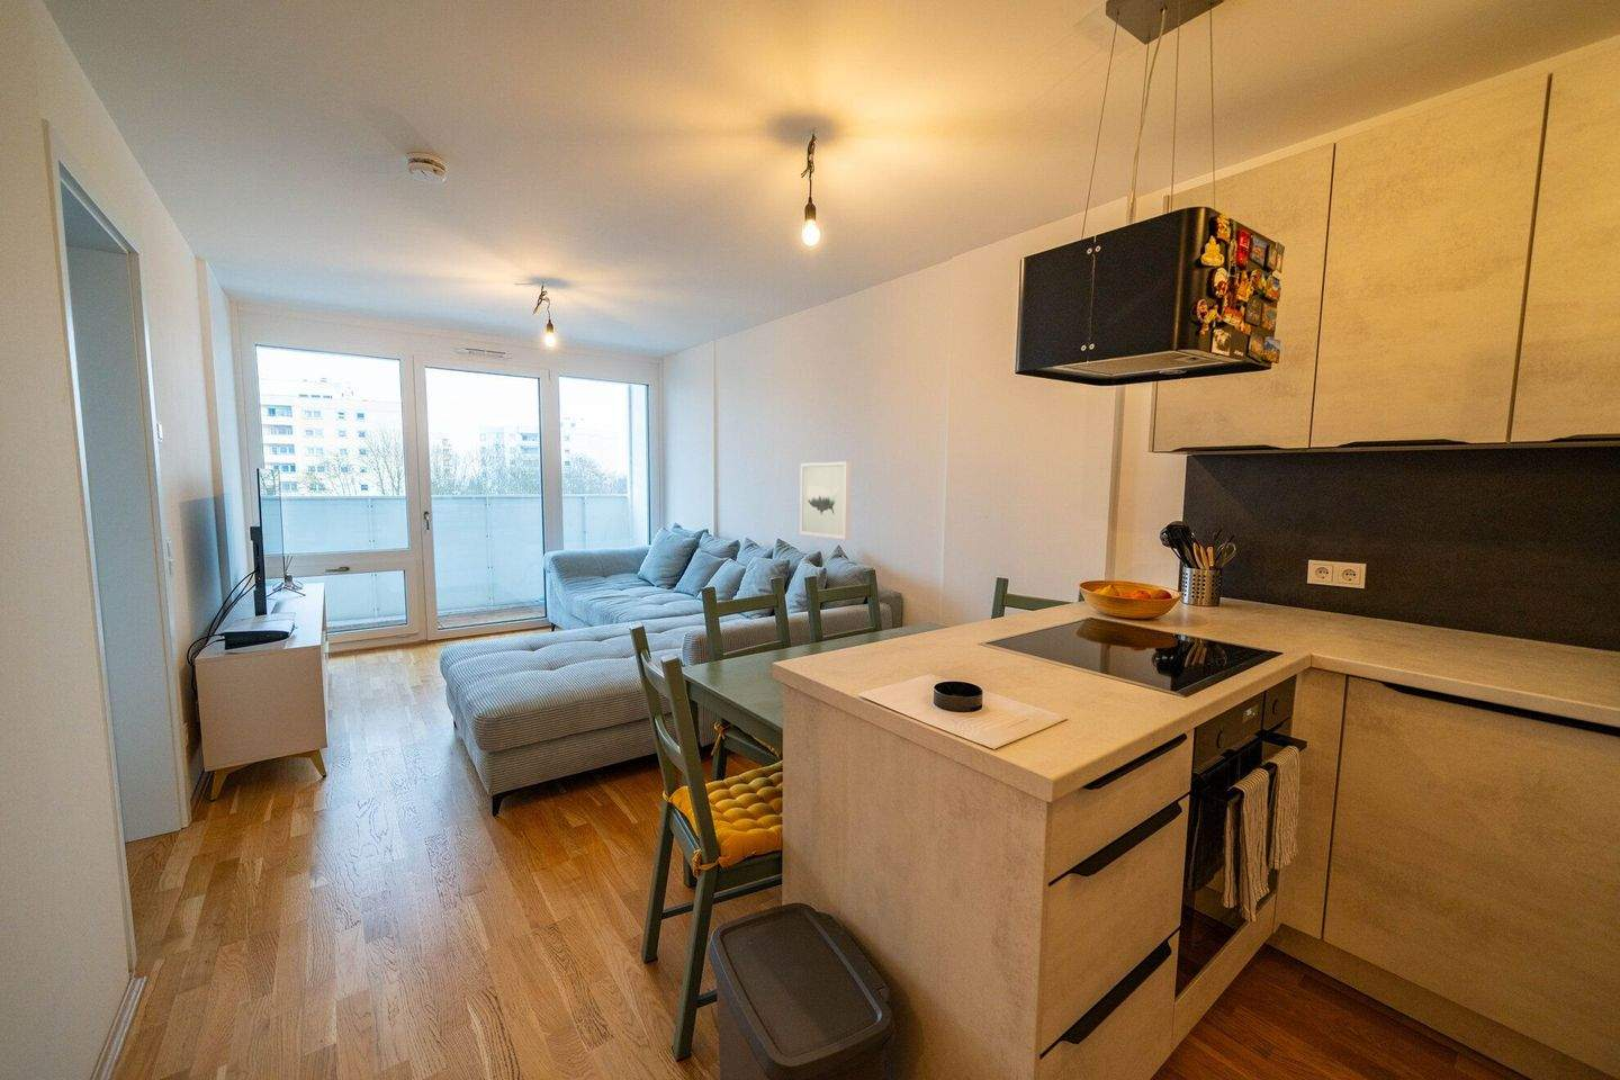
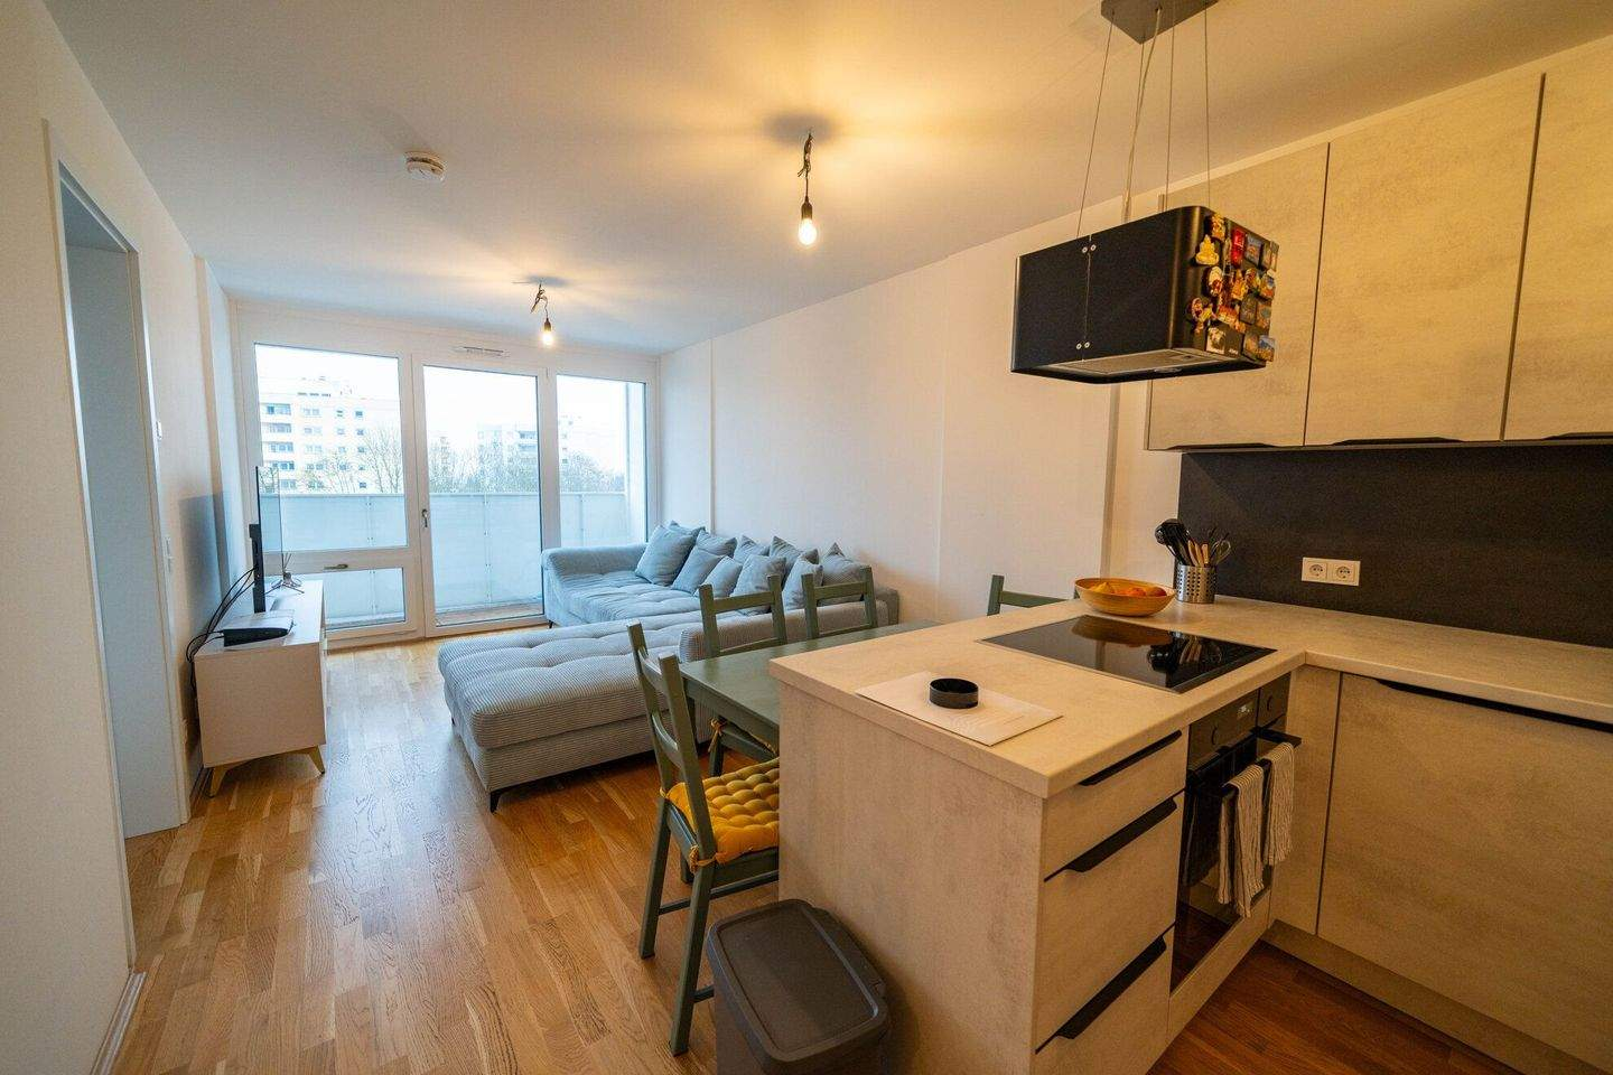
- wall art (823, 499)
